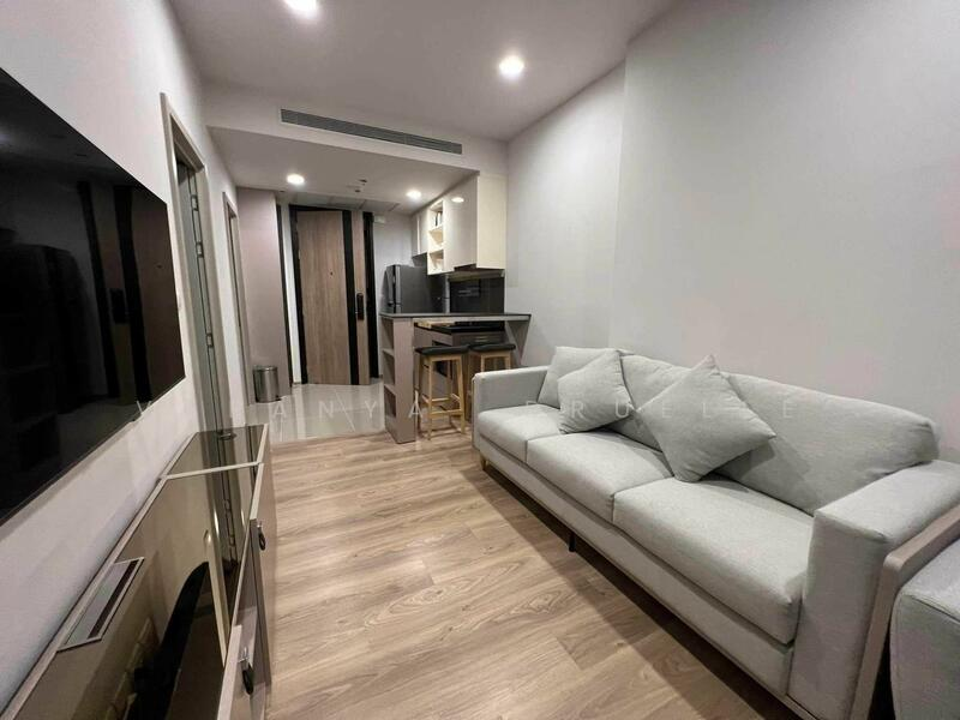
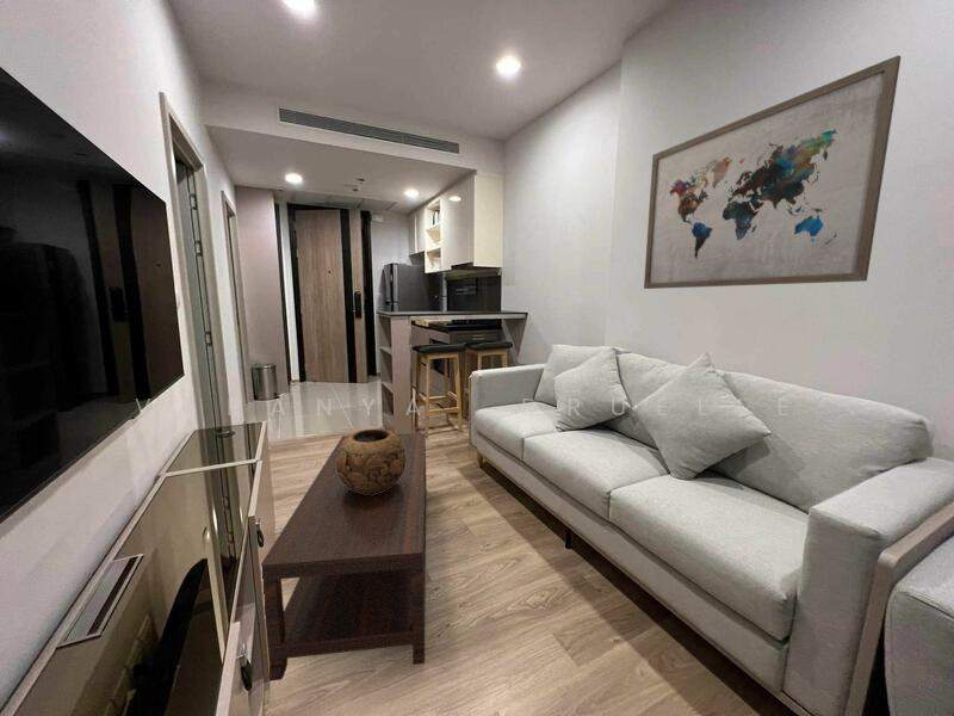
+ wall art (737, 204)
+ decorative bowl (371, 459)
+ coffee table (372, 517)
